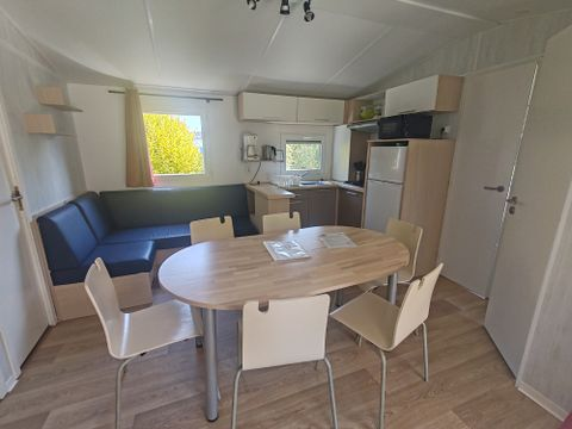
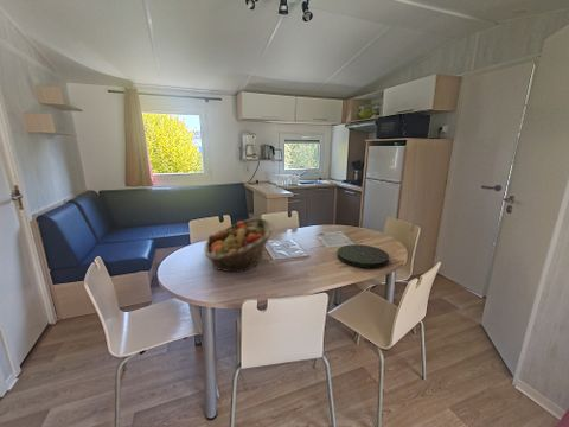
+ plate (362, 255)
+ fruit basket (239, 242)
